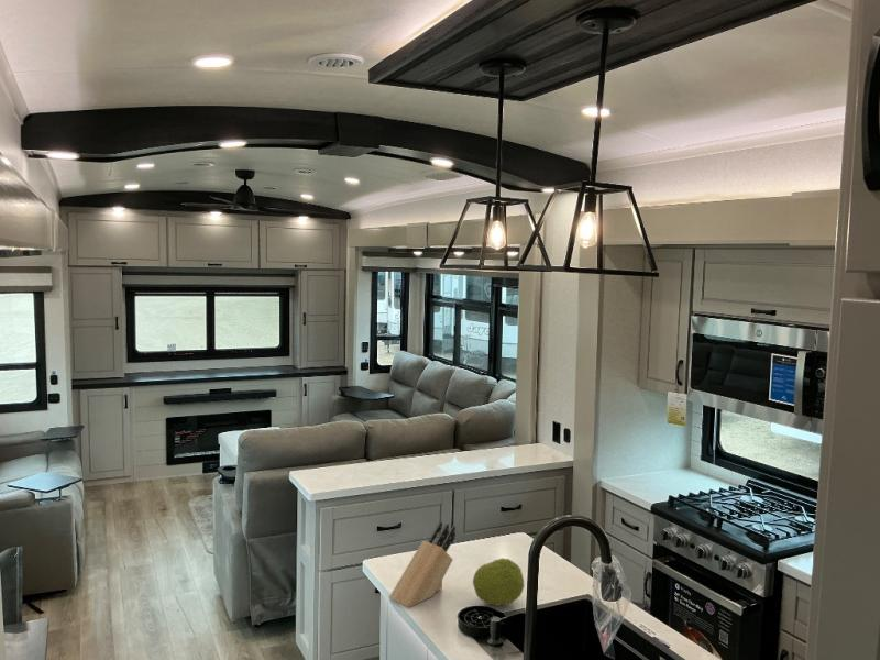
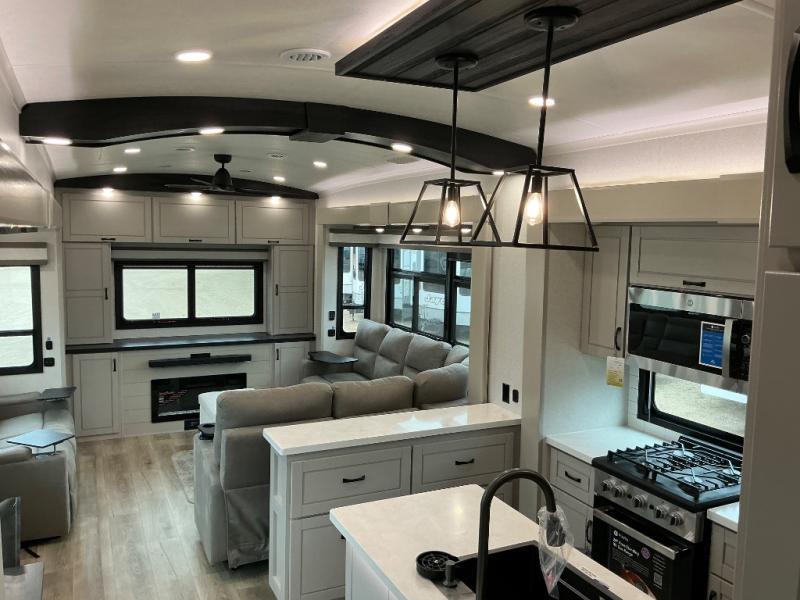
- knife block (426, 561)
- fruit (498, 581)
